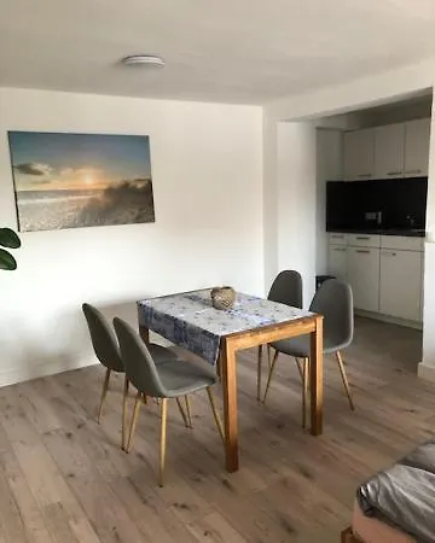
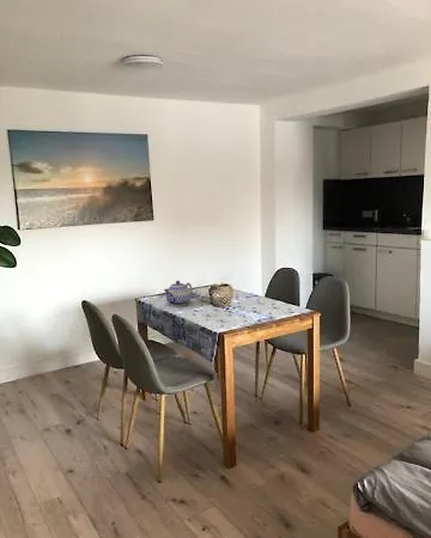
+ teapot (178, 292)
